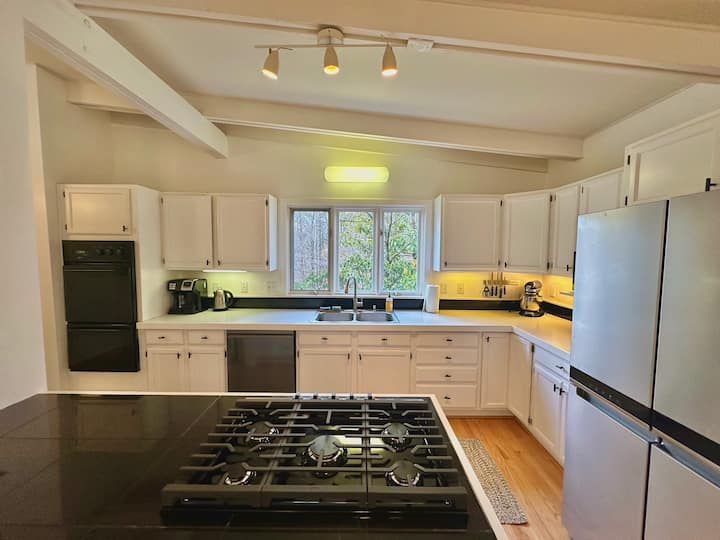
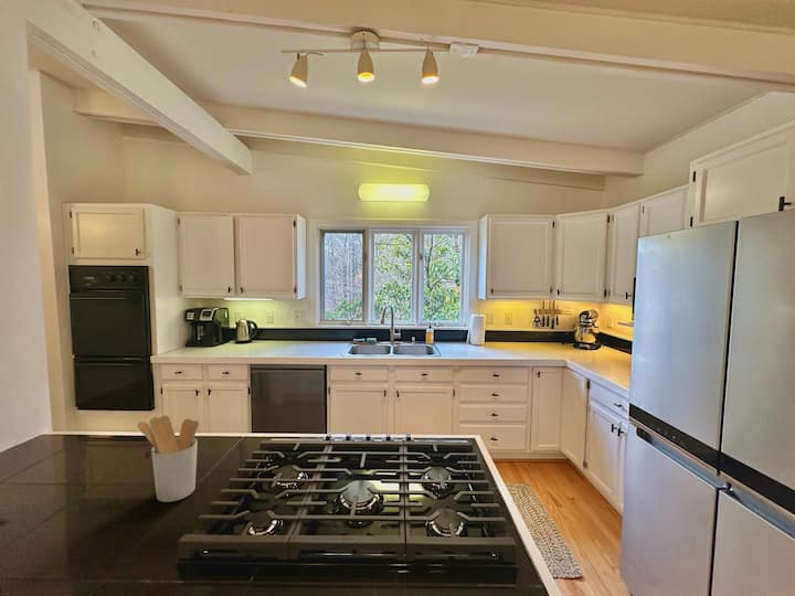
+ utensil holder (168, 455)
